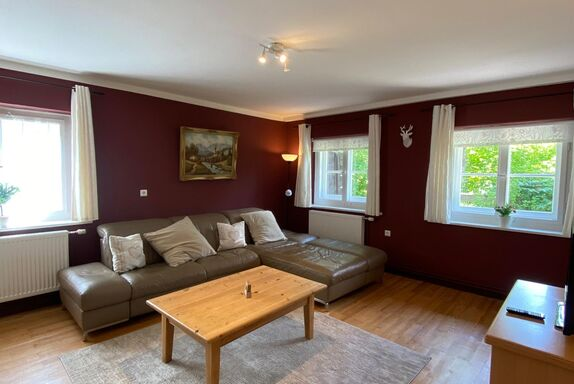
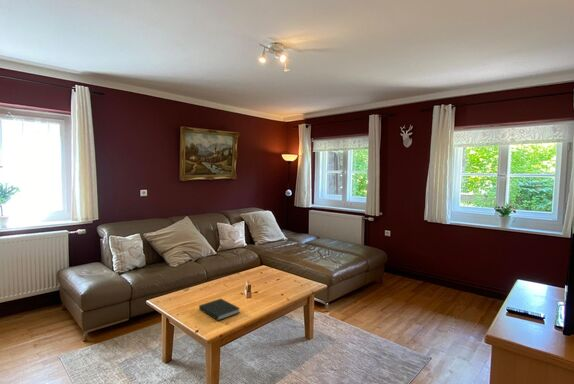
+ book (219, 308)
